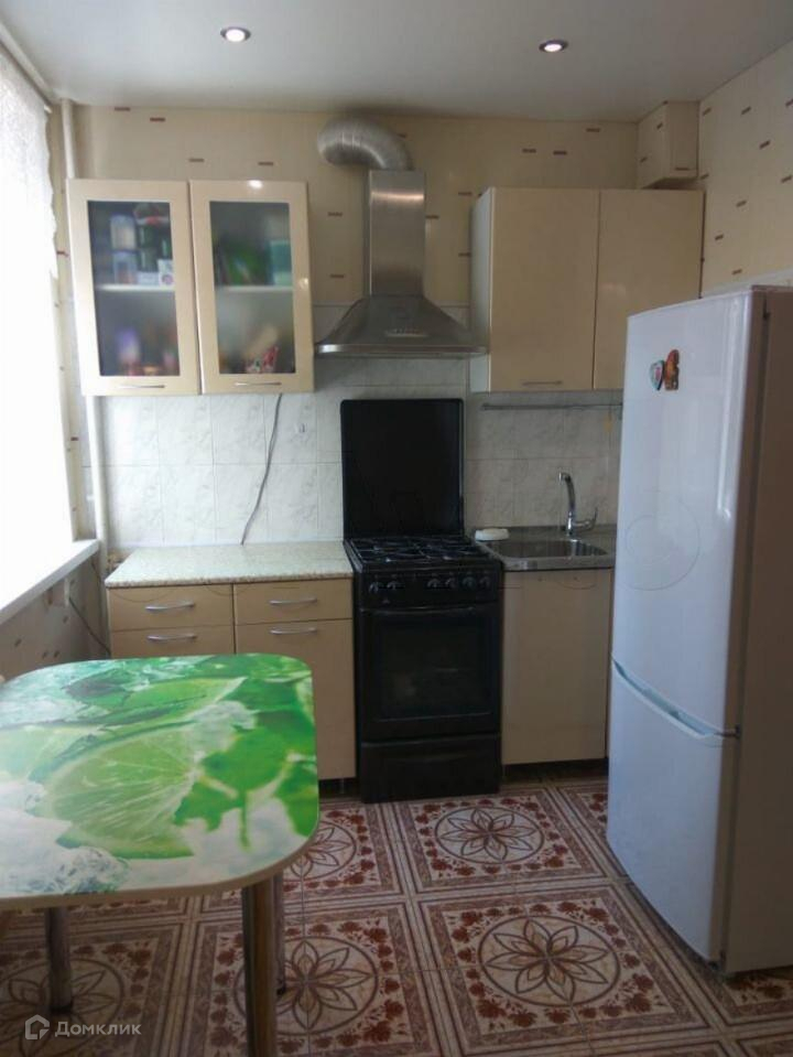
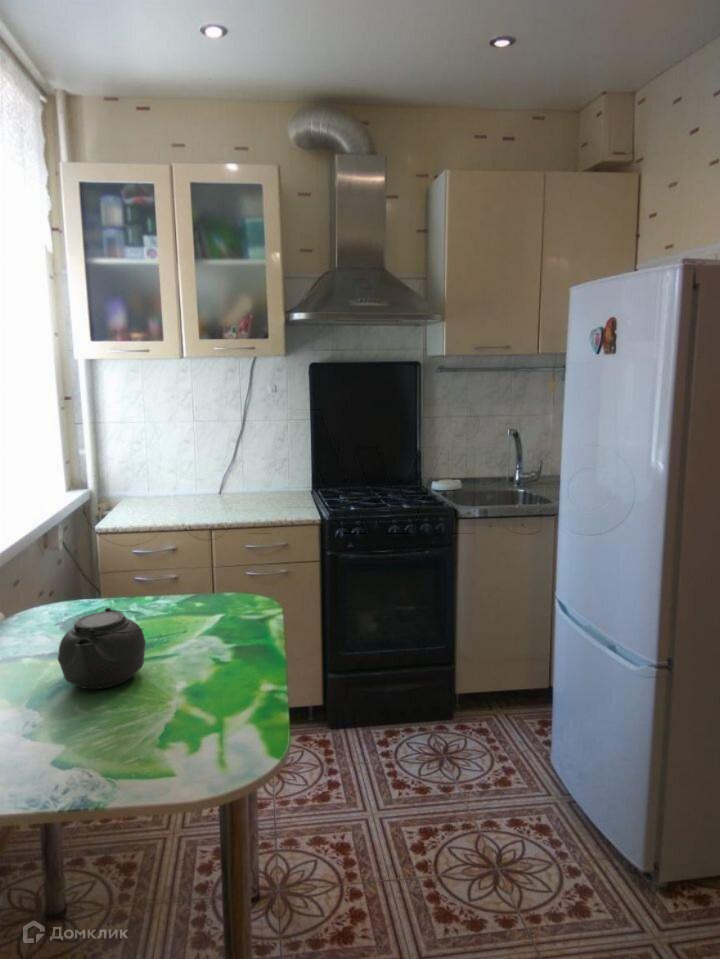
+ teapot (100, 652)
